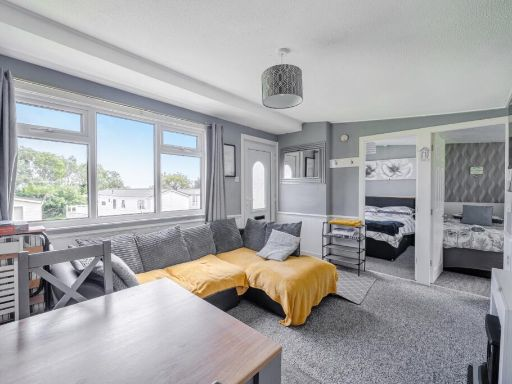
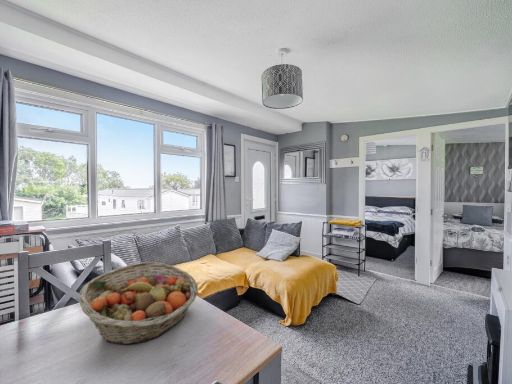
+ fruit basket (145, 296)
